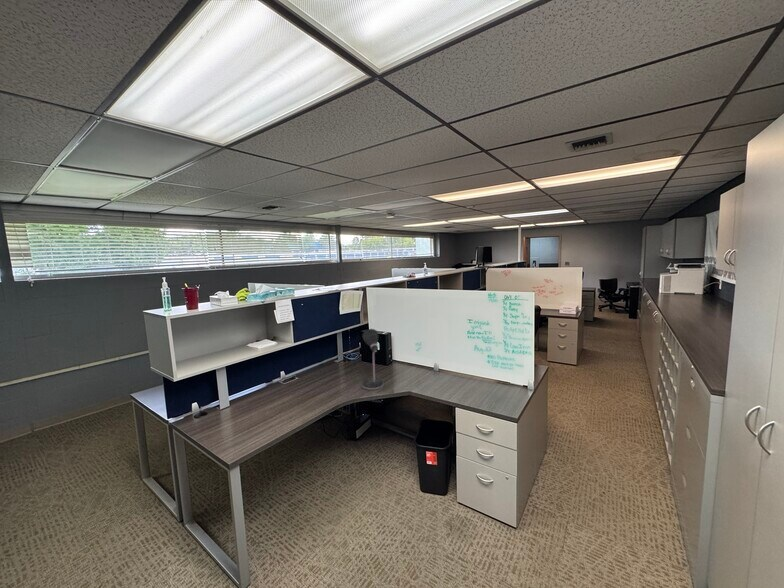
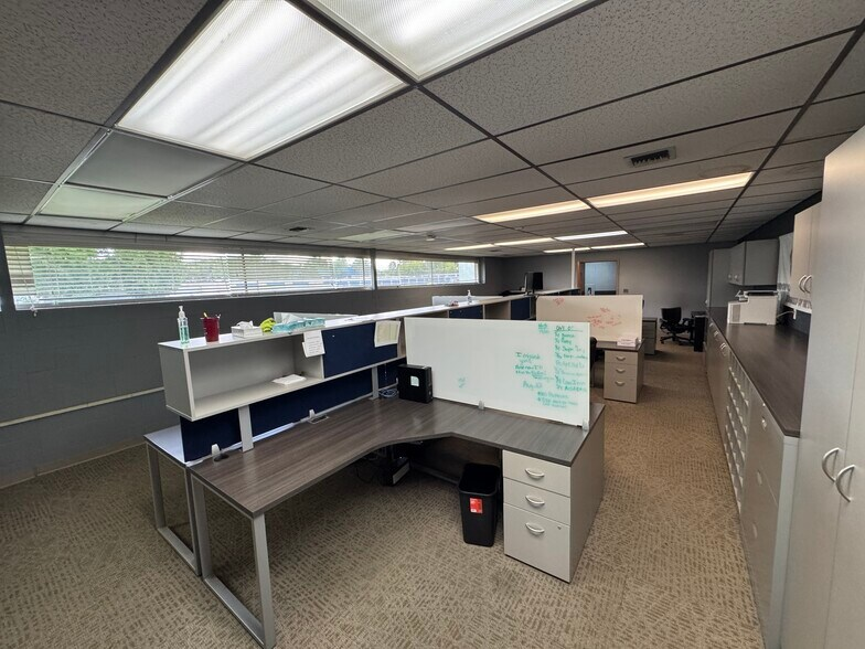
- desk lamp (373, 358)
